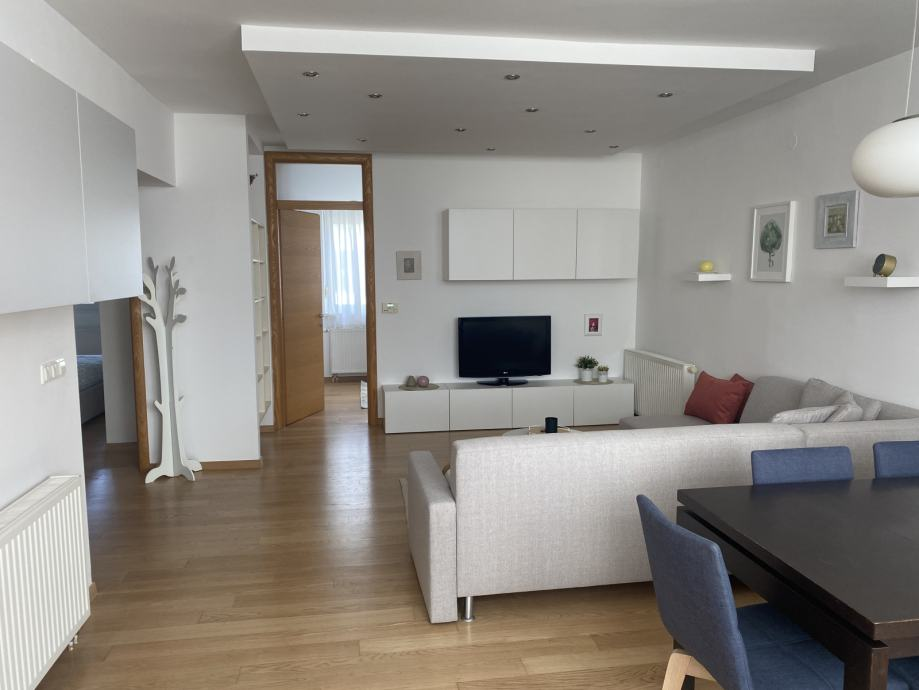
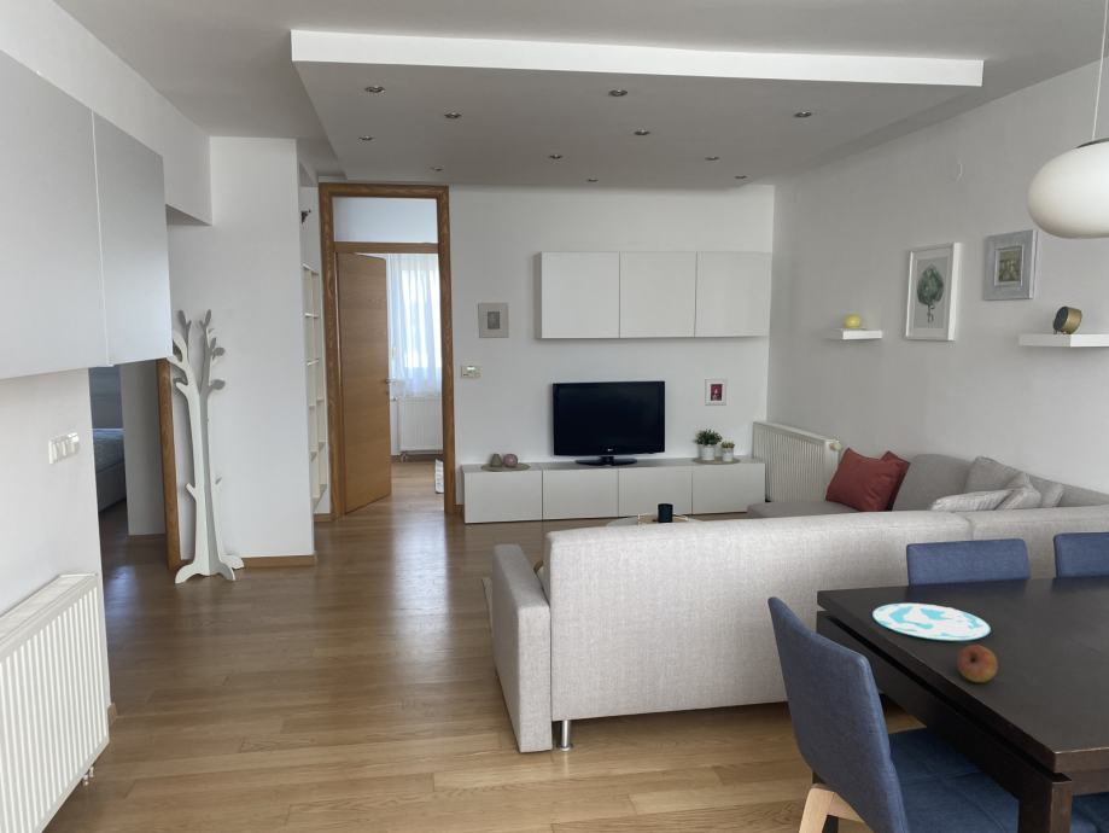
+ plate (929, 616)
+ fruit (977, 663)
